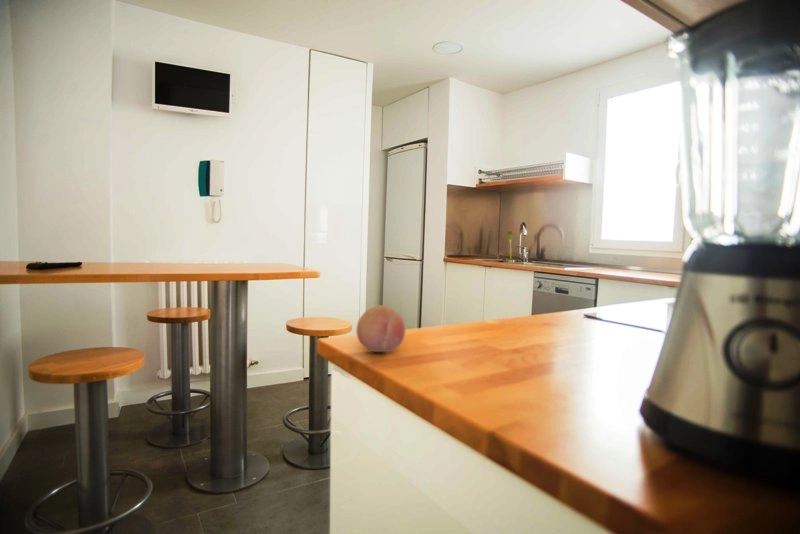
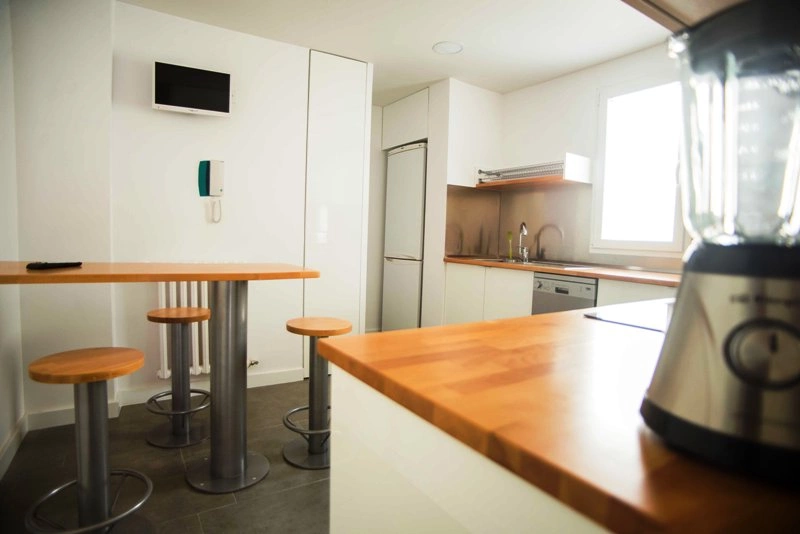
- fruit (381, 328)
